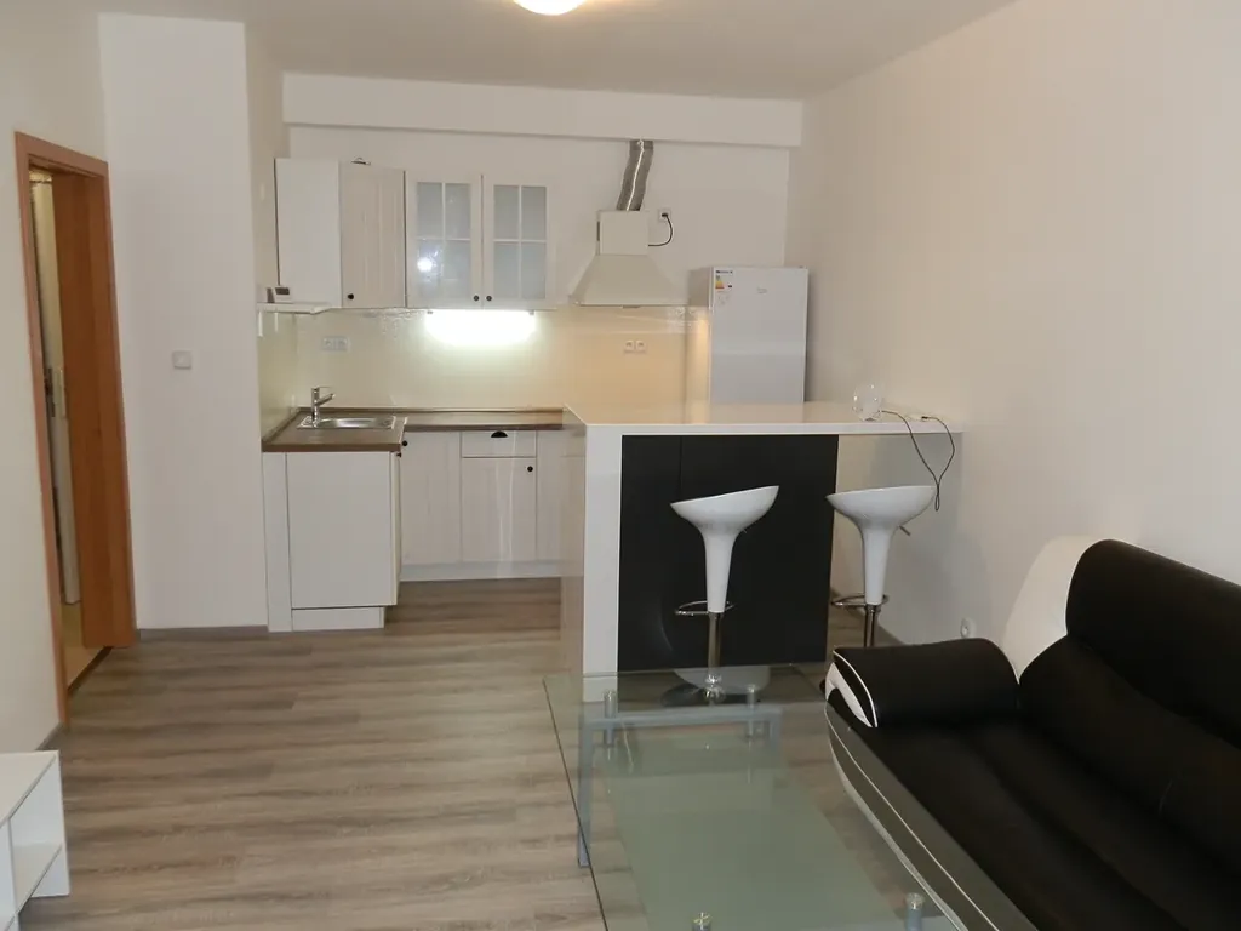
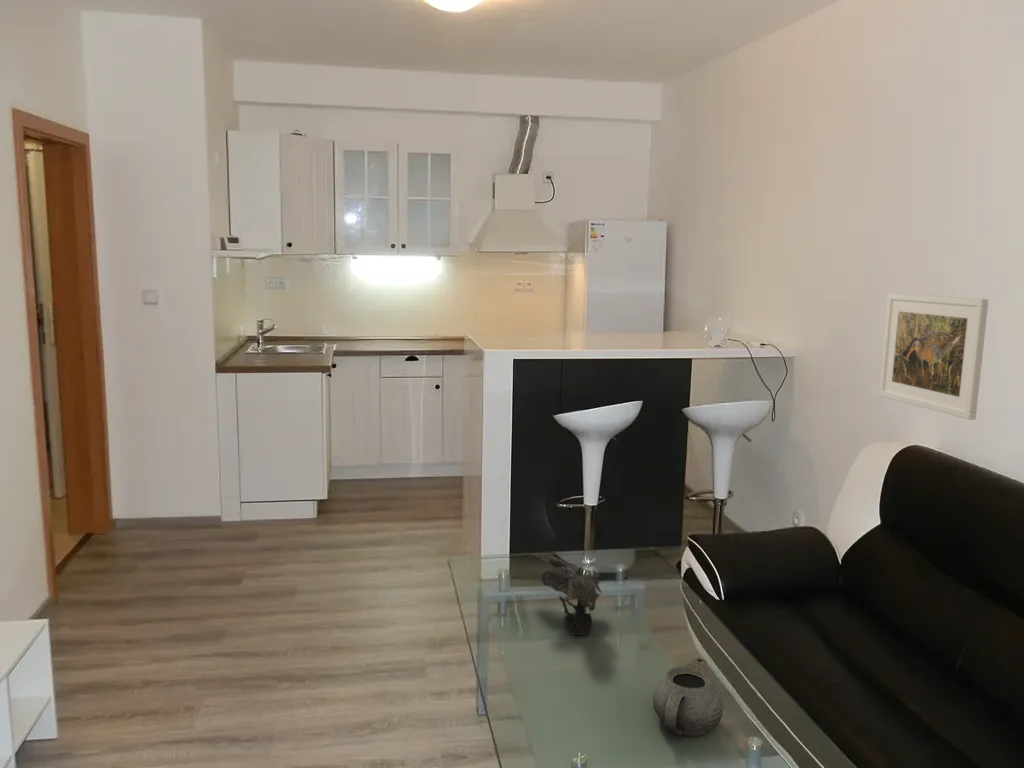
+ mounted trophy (560, 596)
+ teapot (686, 701)
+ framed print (928, 351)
